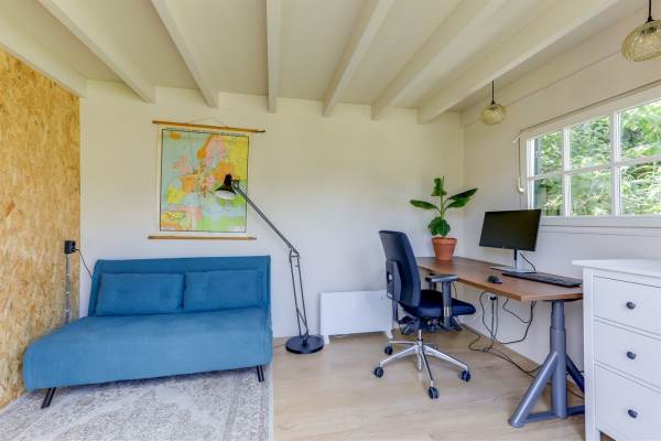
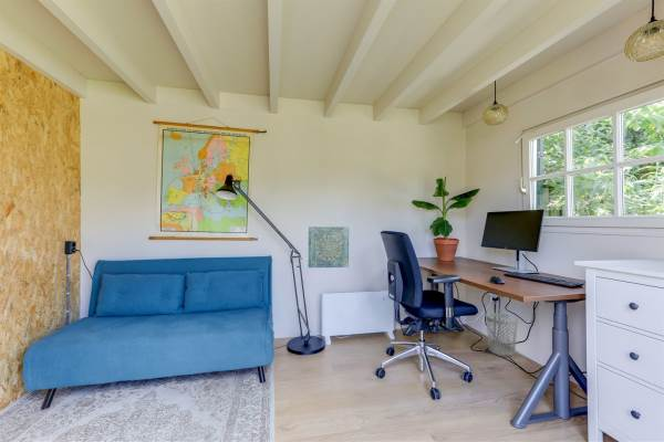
+ wall art (329, 246)
+ wastebasket (500, 334)
